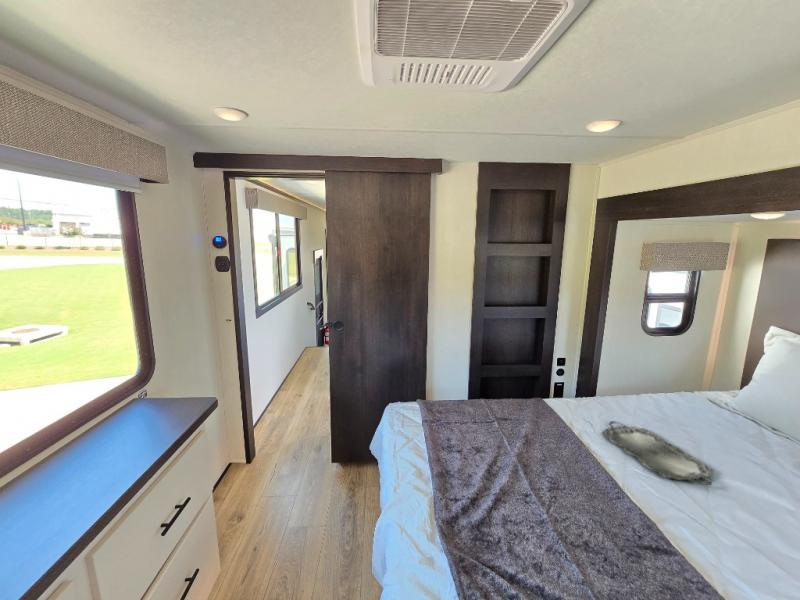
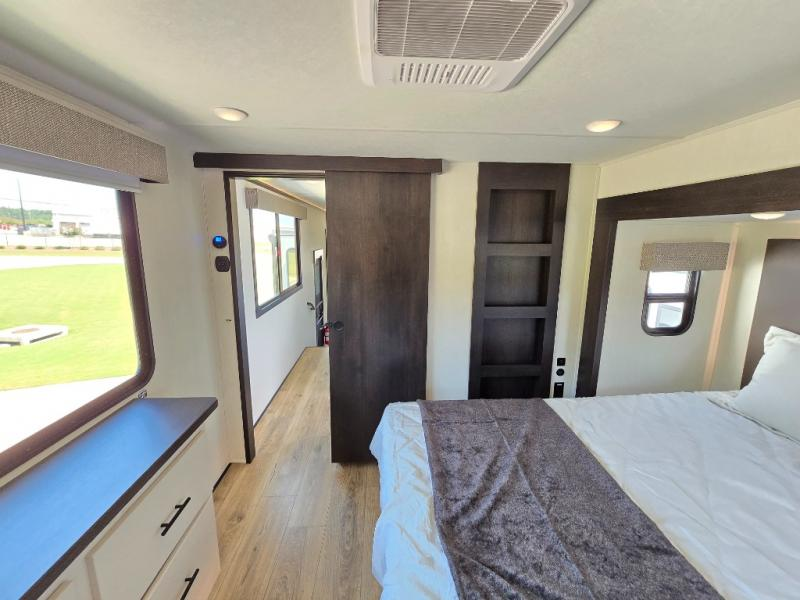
- serving tray (652, 450)
